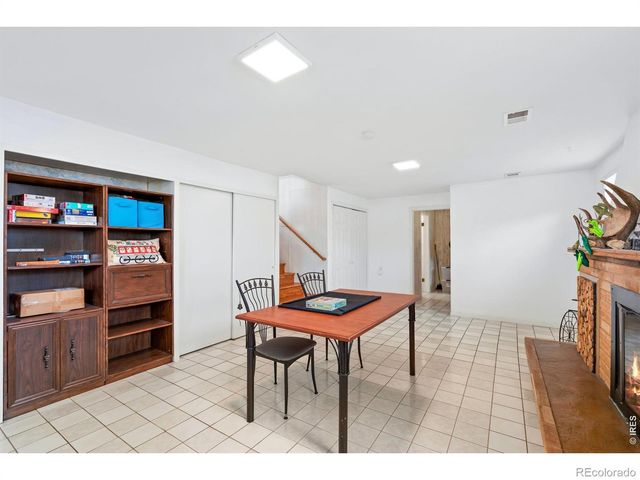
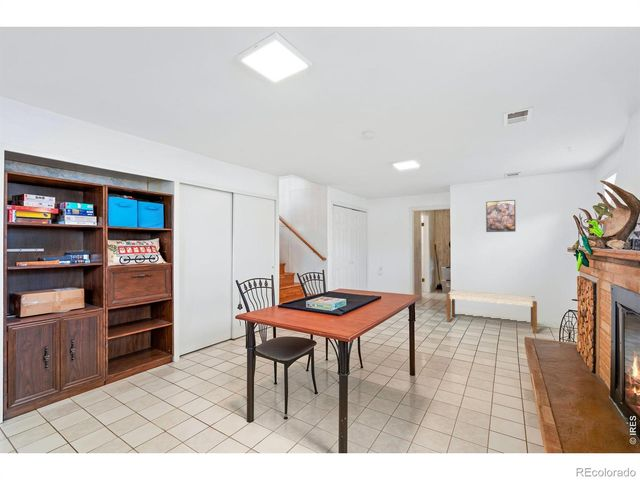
+ bench (489, 302)
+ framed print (500, 216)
